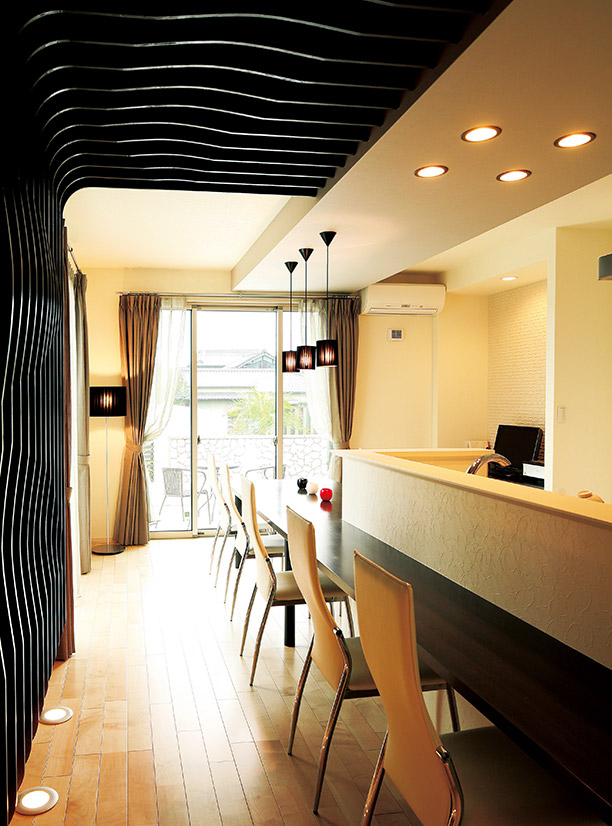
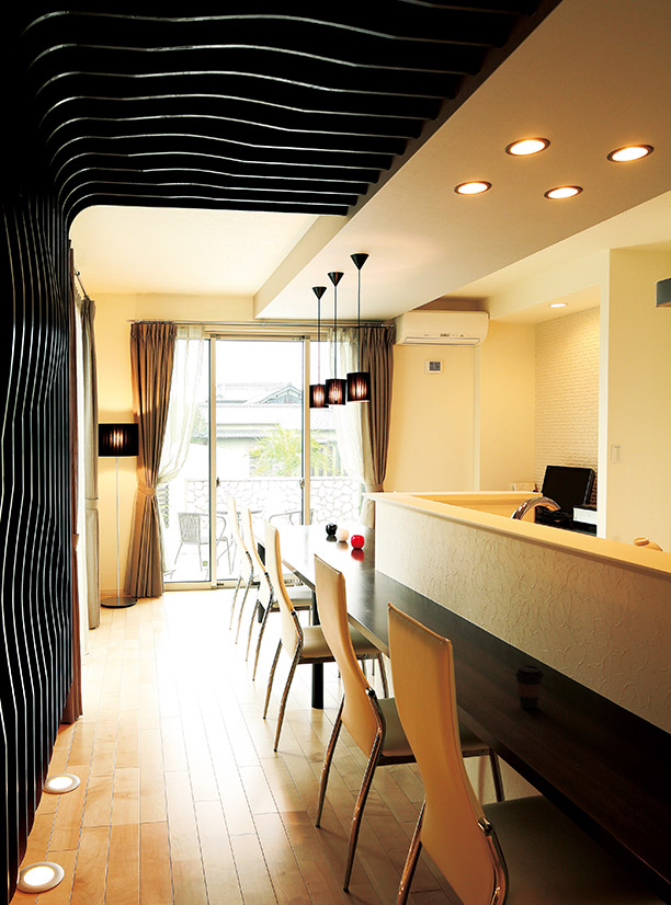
+ coffee cup (528, 687)
